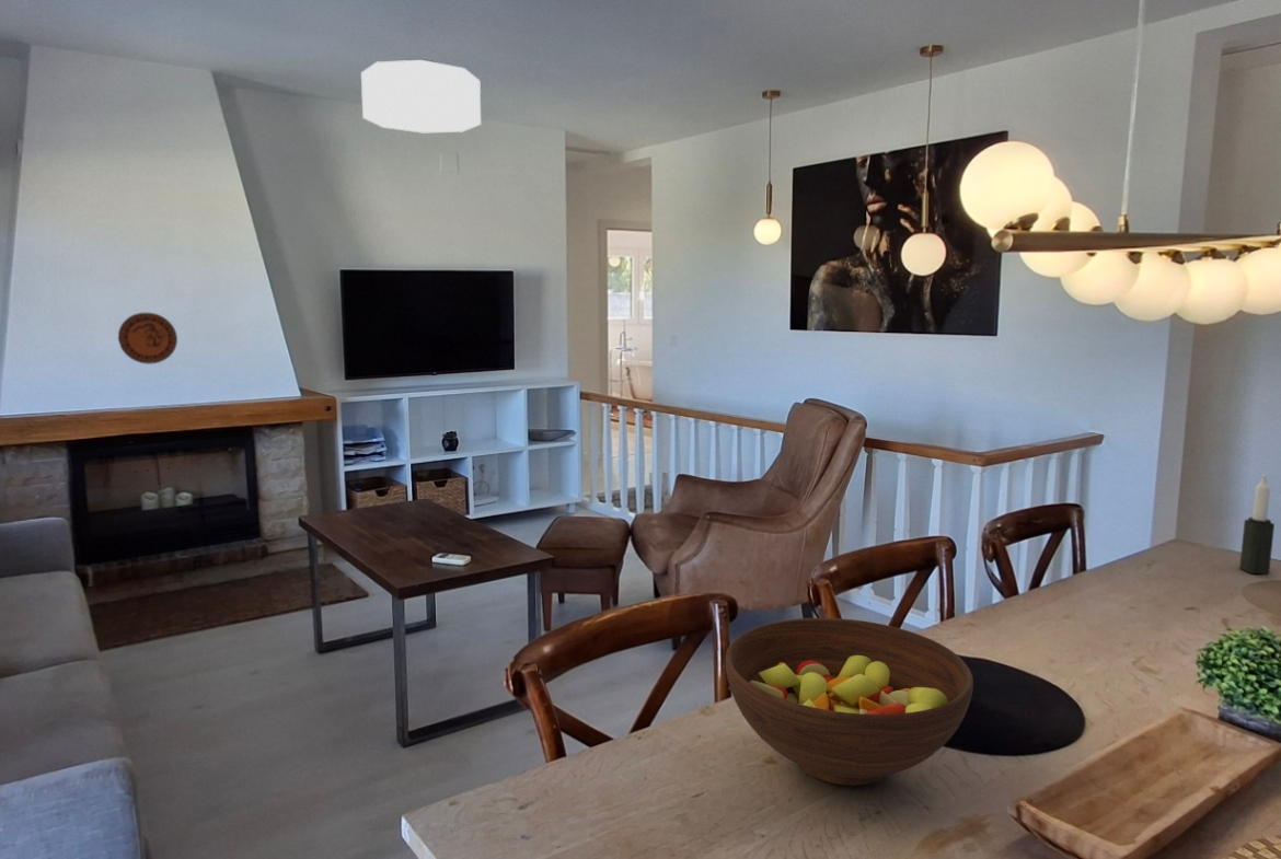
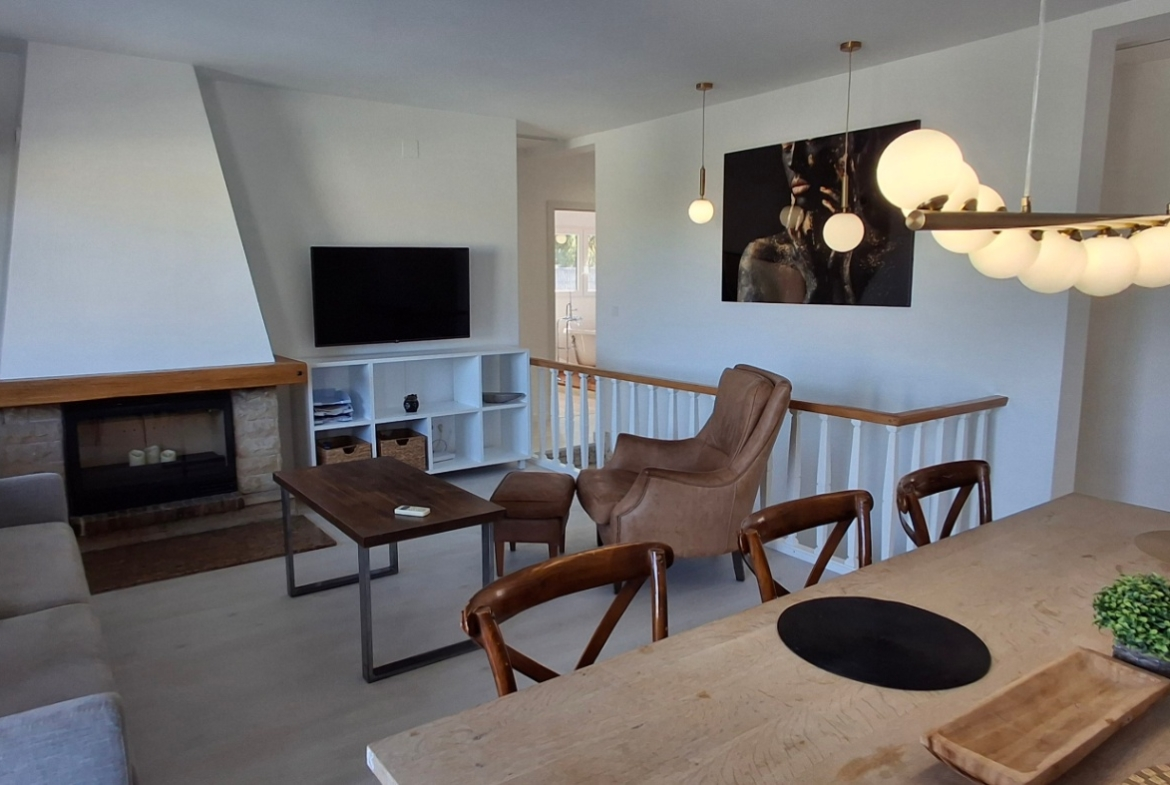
- candle (1259, 522)
- decorative plate (148, 338)
- ceiling light (422, 92)
- fruit bowl (843, 711)
